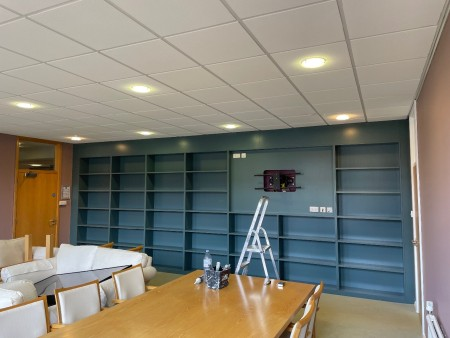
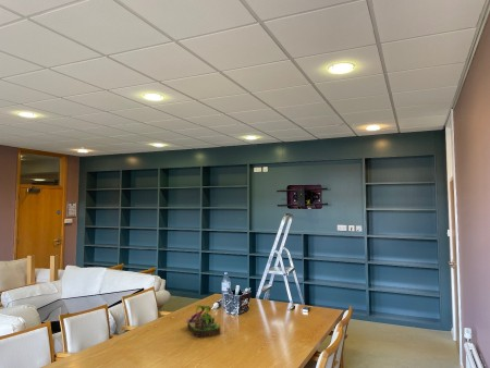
+ plant (204, 318)
